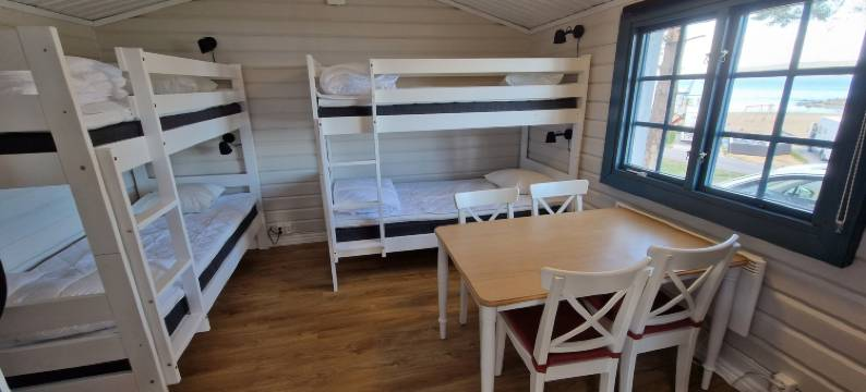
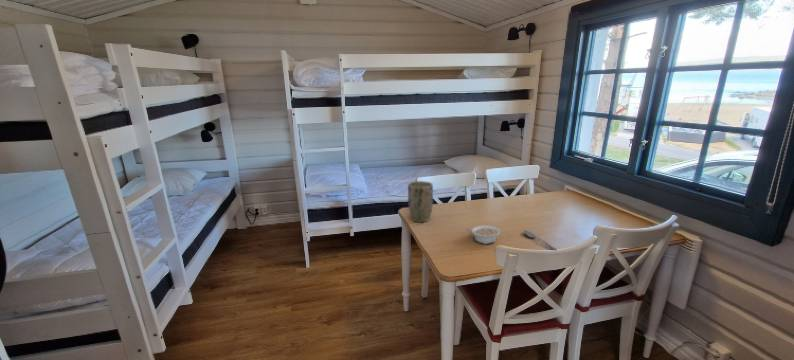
+ legume (484, 234)
+ spoon (540, 239)
+ plant pot (420, 201)
